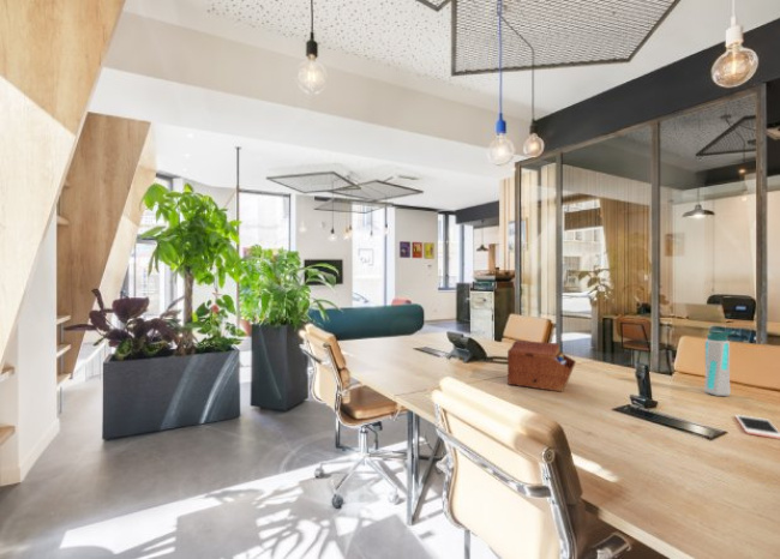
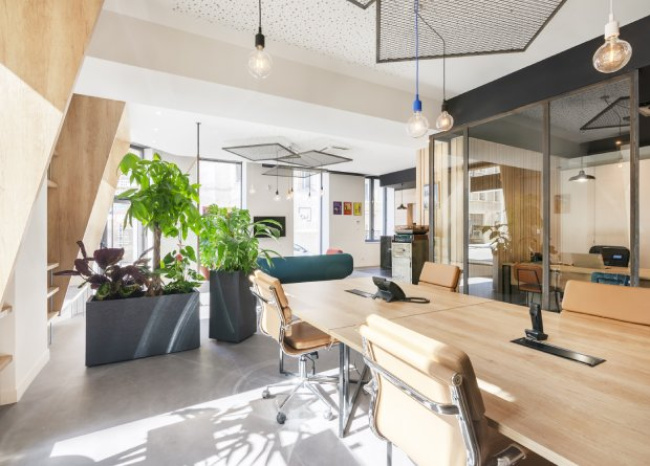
- water bottle (719, 361)
- sewing box (541, 363)
- cell phone (757, 426)
